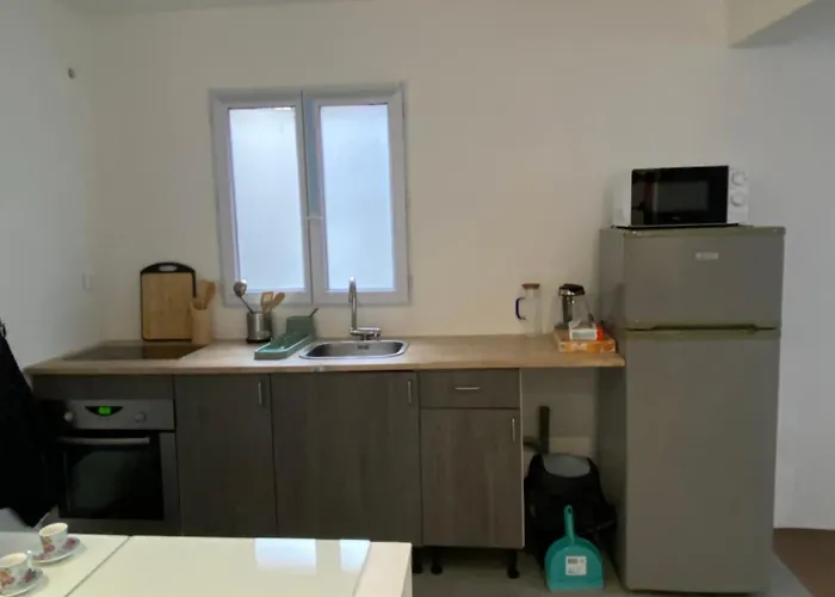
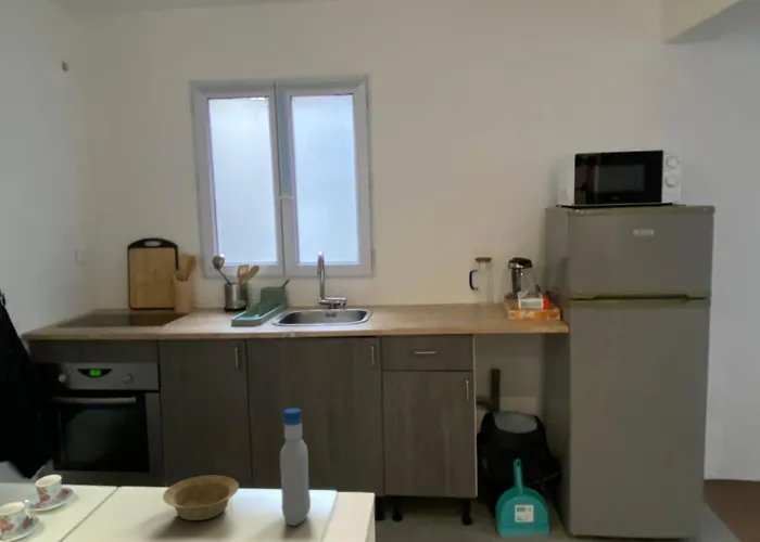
+ bottle (294, 464)
+ bowl (201, 500)
